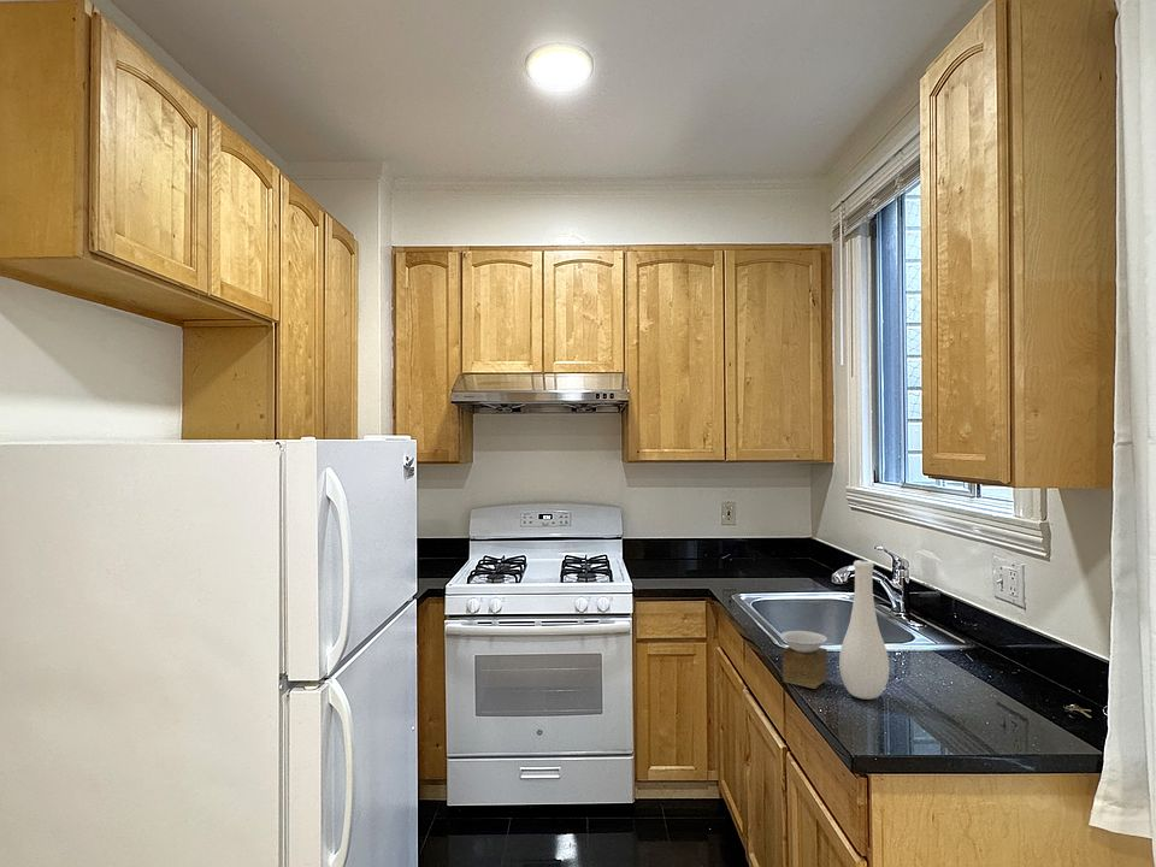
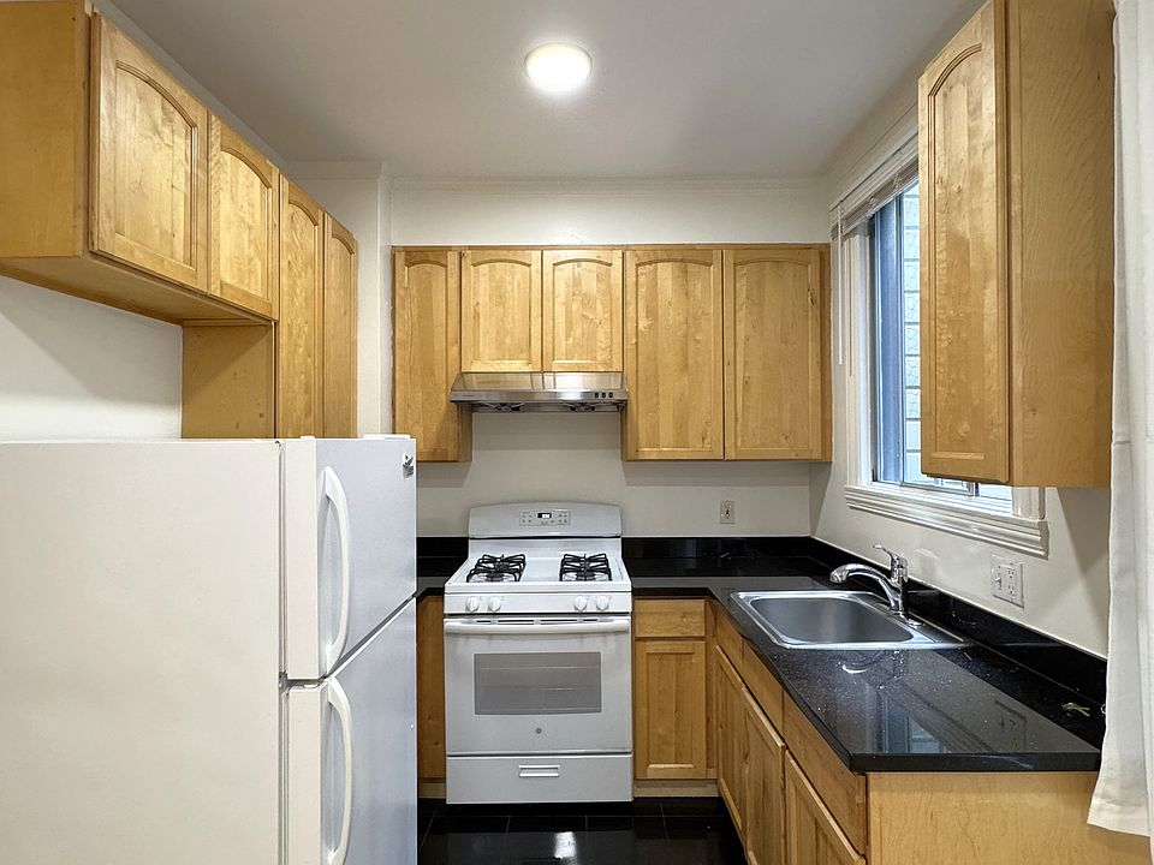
- vase (824, 636)
